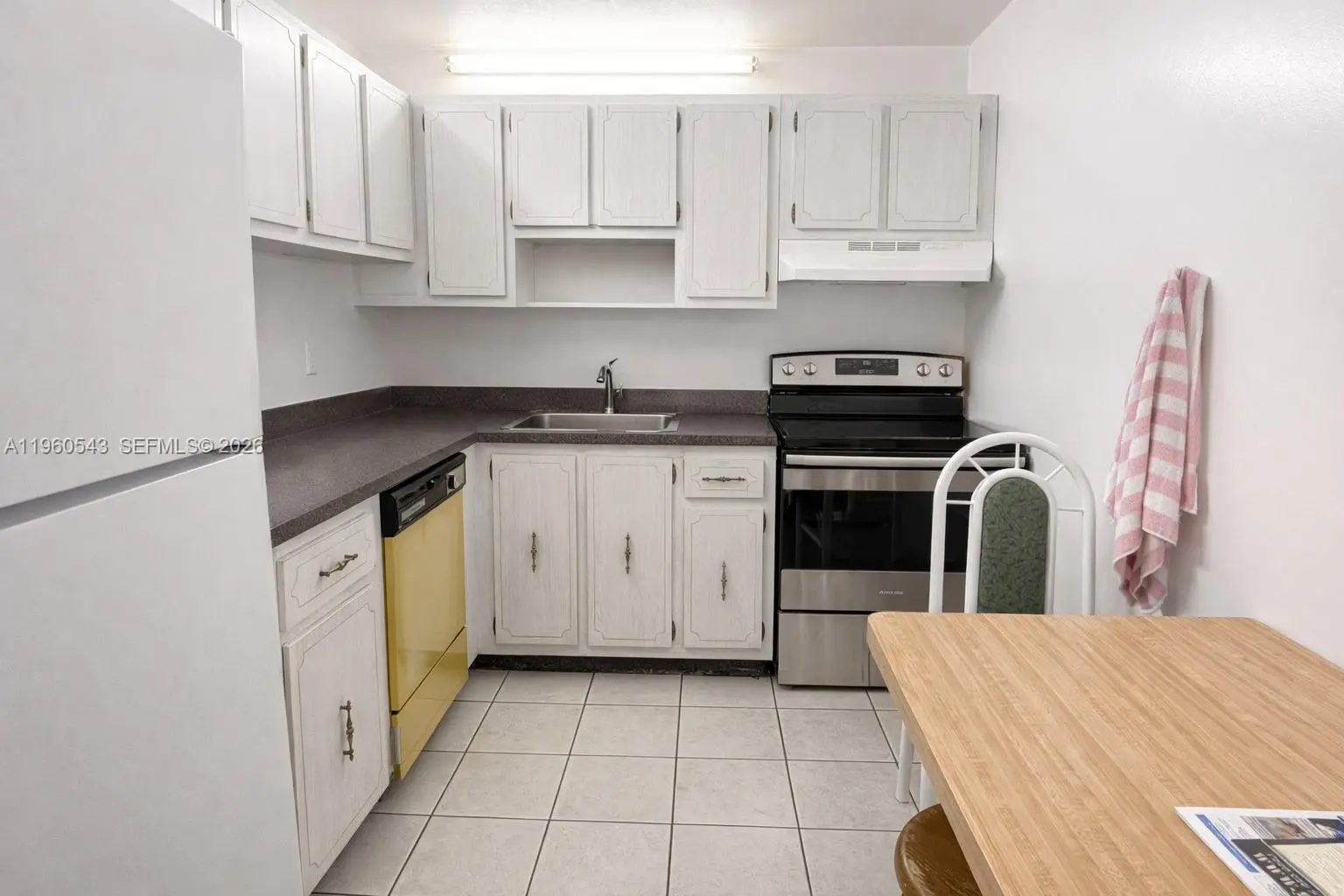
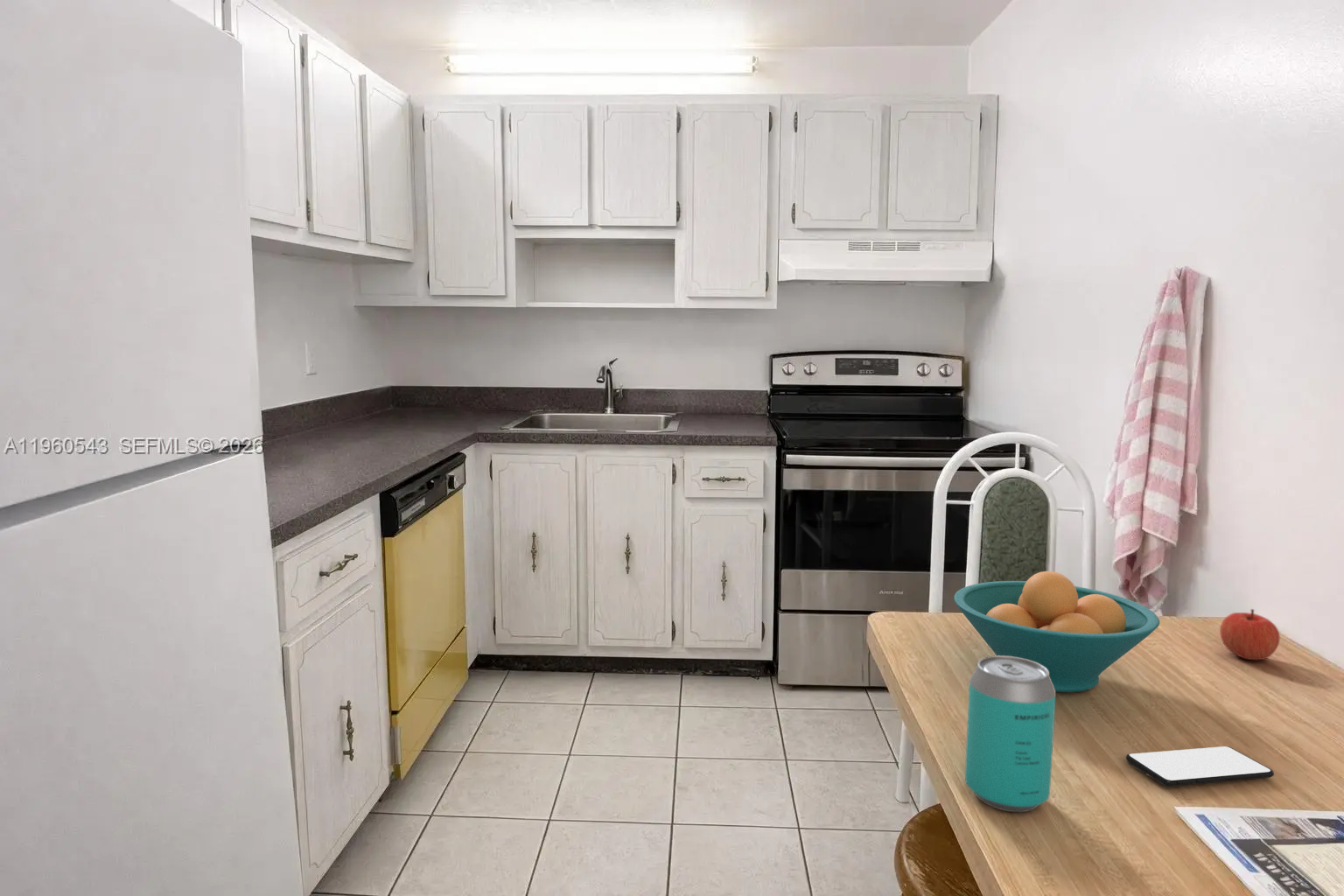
+ fruit bowl (1050, 625)
+ apple (1250, 633)
+ beverage can (1009, 732)
+ smartphone (1198, 765)
